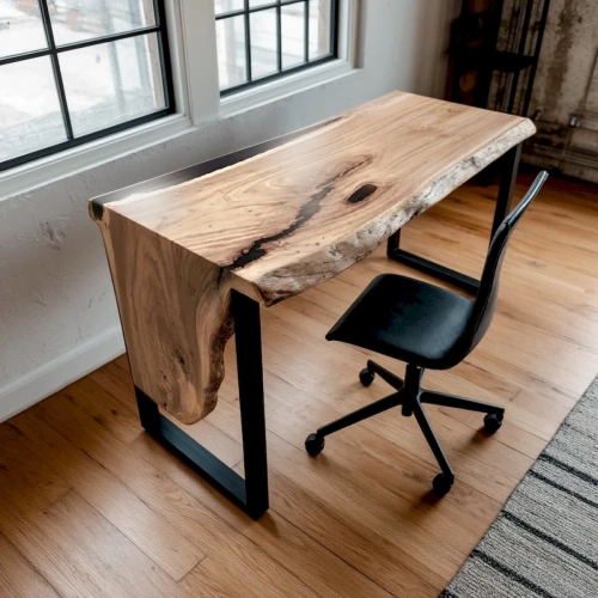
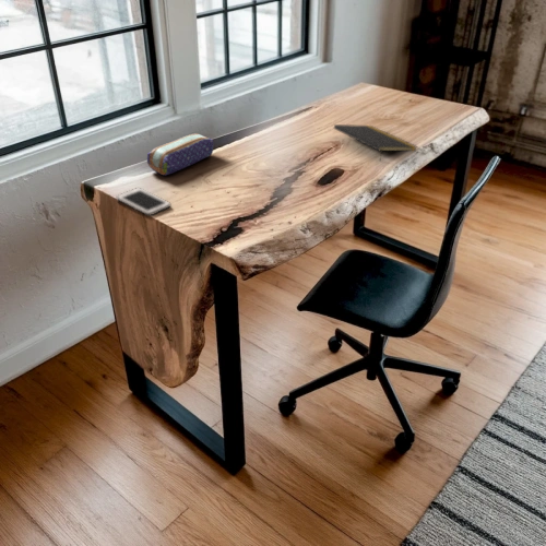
+ pencil case (180, 153)
+ cell phone (143, 201)
+ notepad (375, 136)
